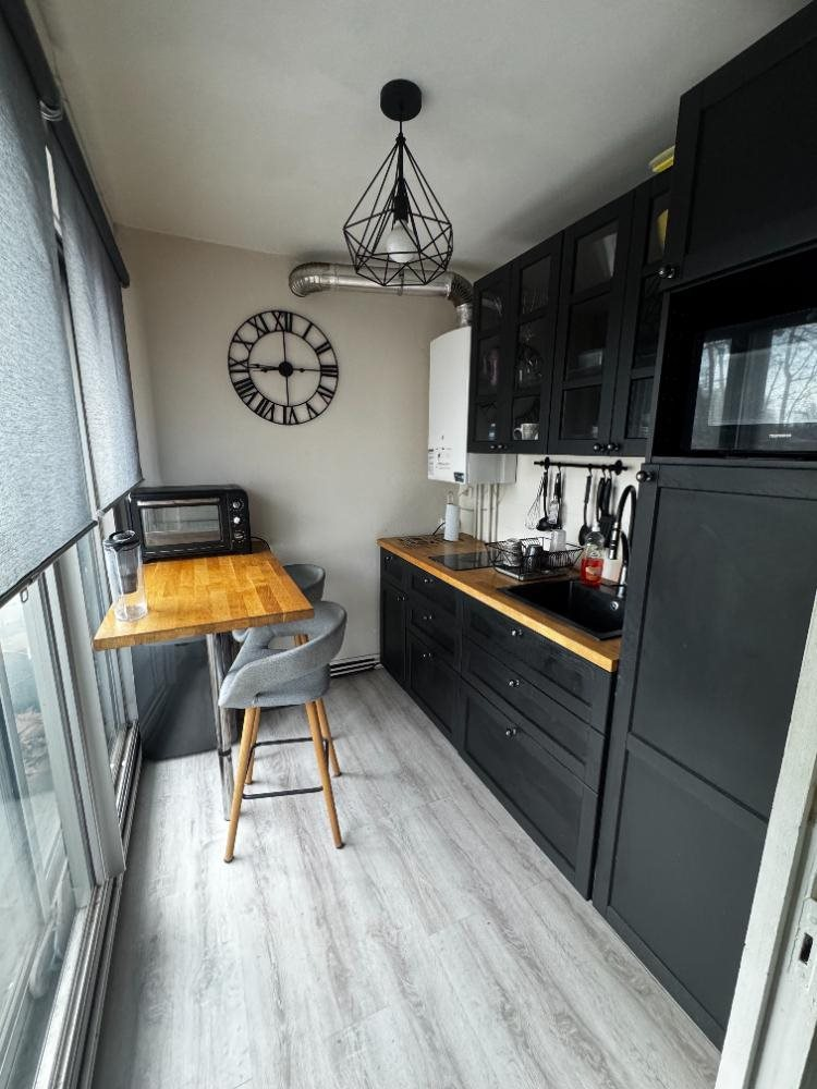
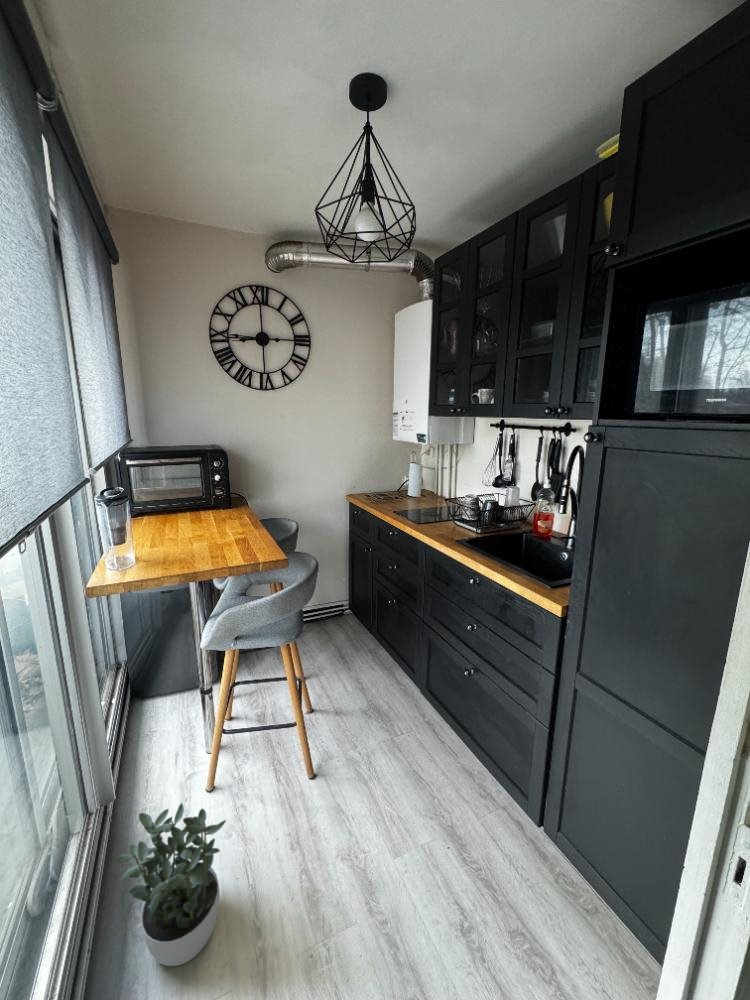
+ potted plant (176, 886)
